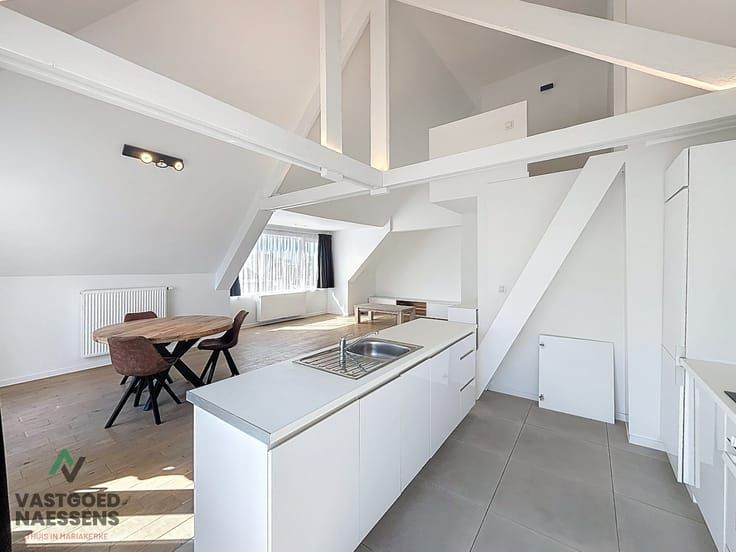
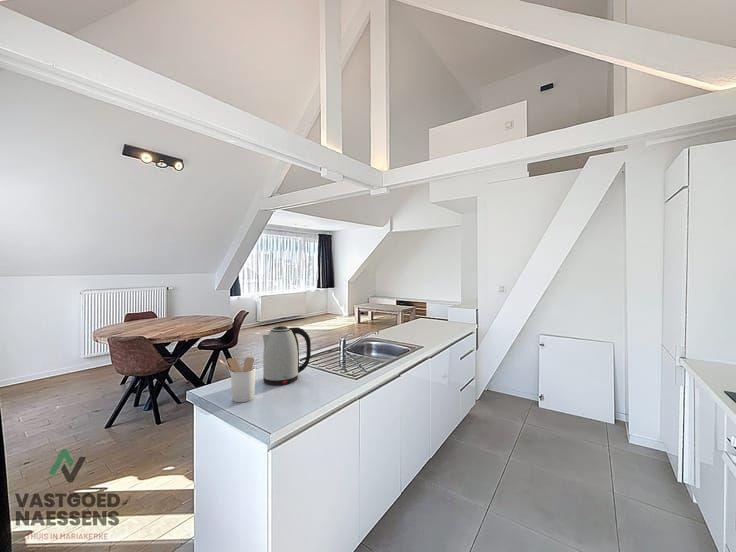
+ utensil holder (237, 377)
+ kettle (287, 352)
